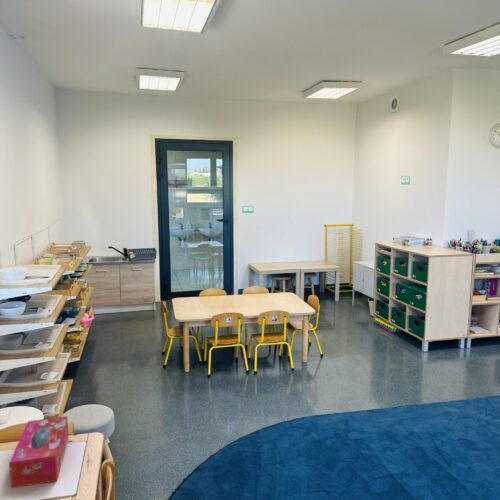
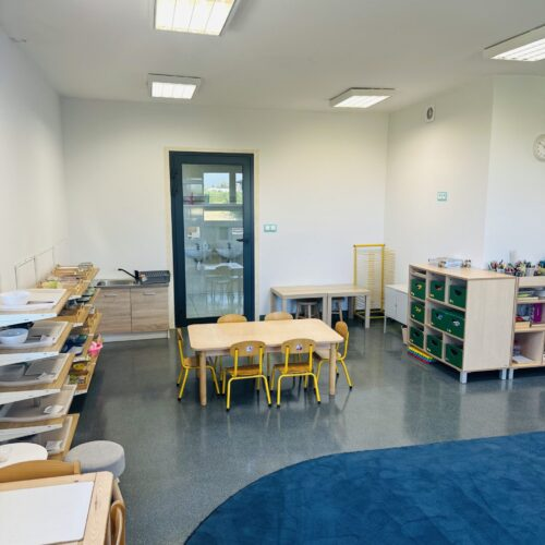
- tissue box (41, 449)
